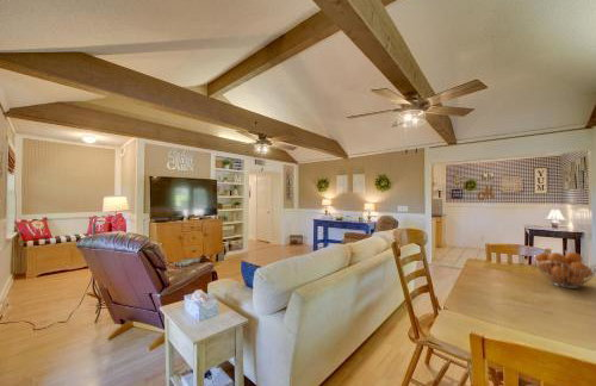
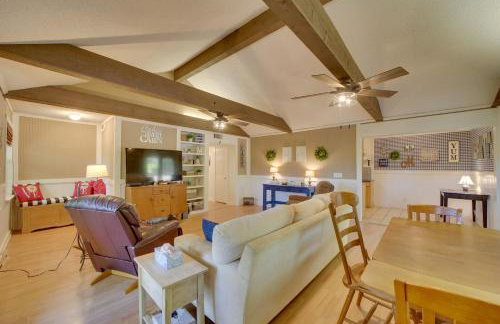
- fruit basket (564, 268)
